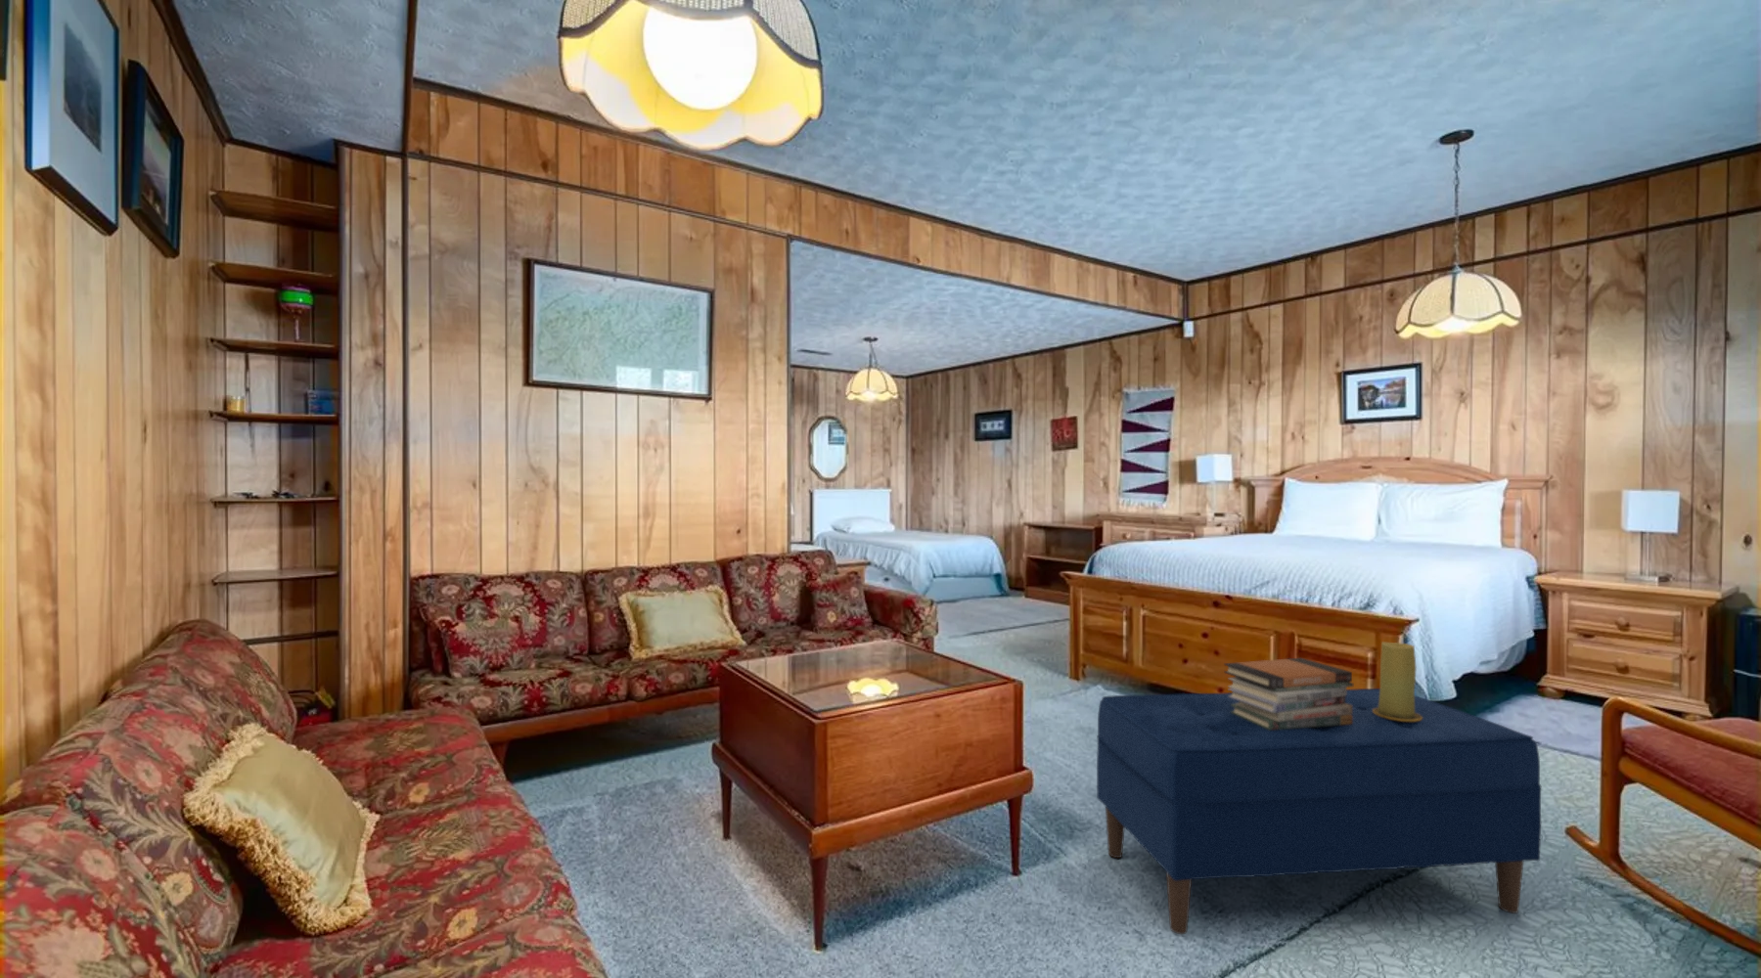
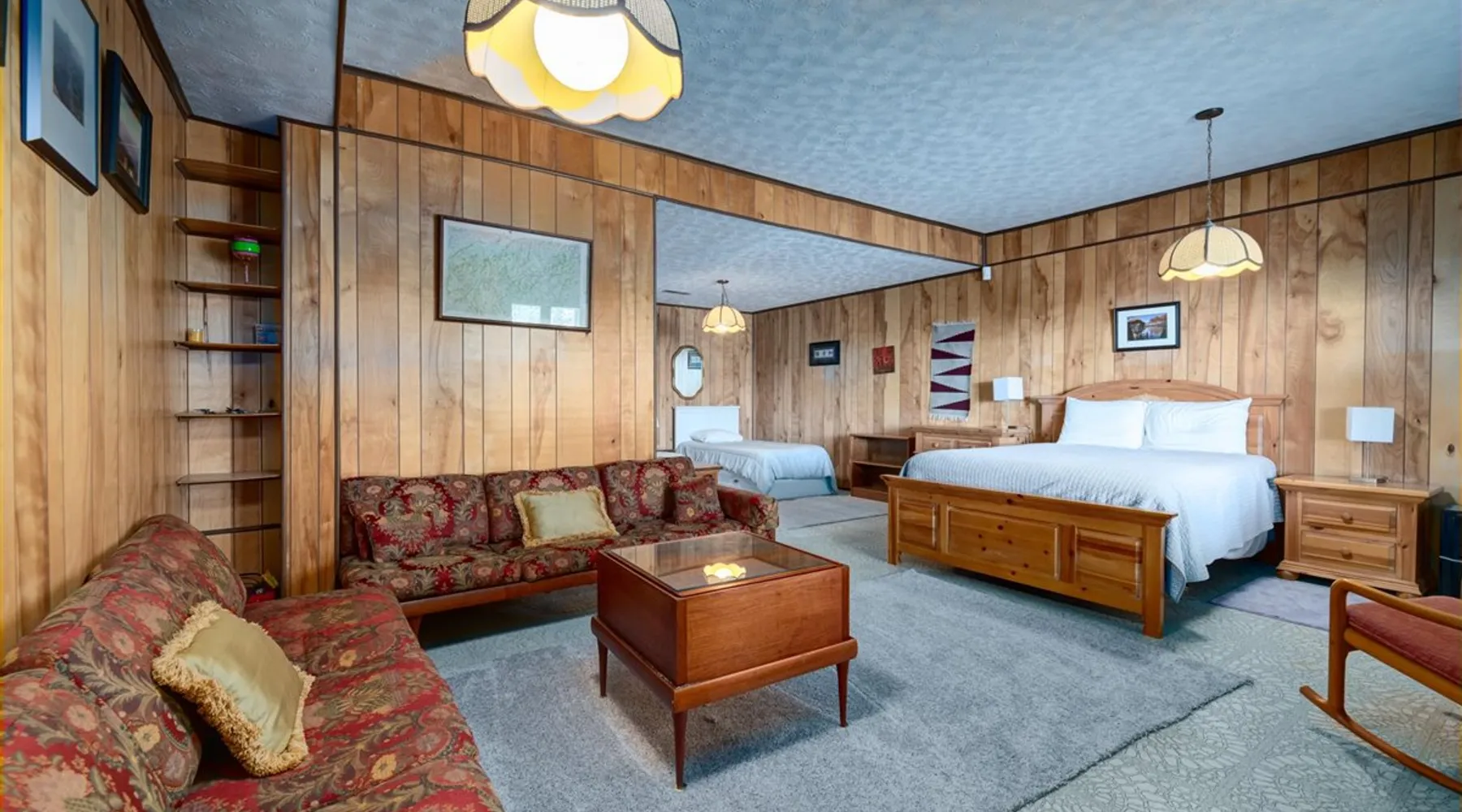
- bench (1300, 797)
- book stack (1286, 693)
- candle (1397, 678)
